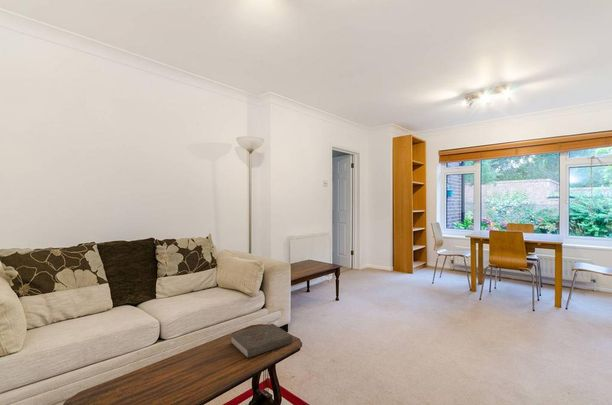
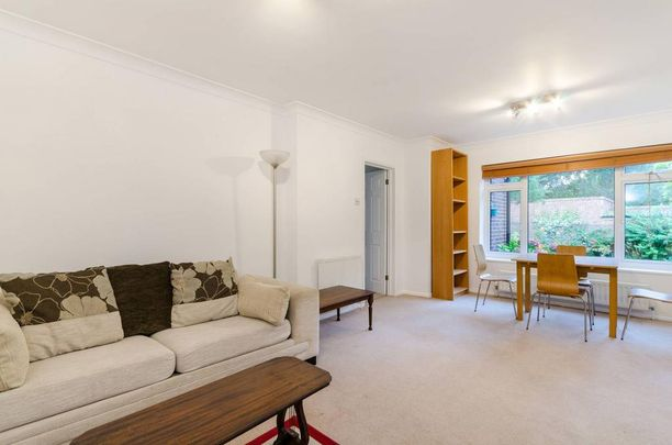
- book (261, 339)
